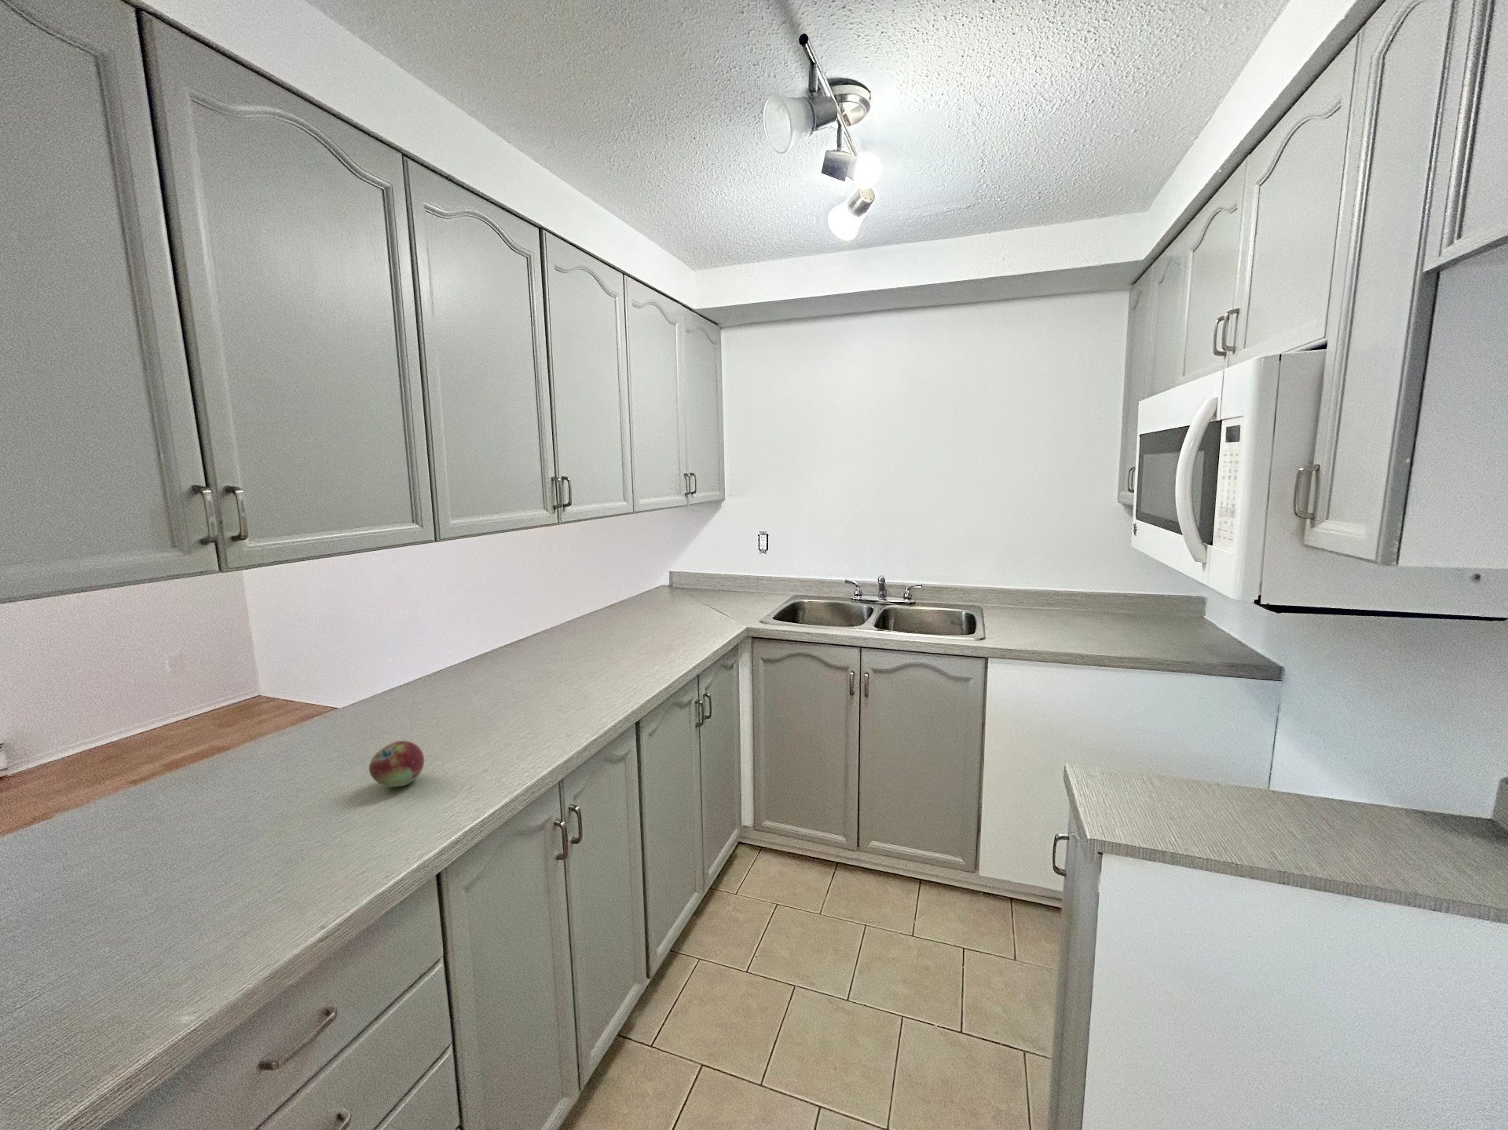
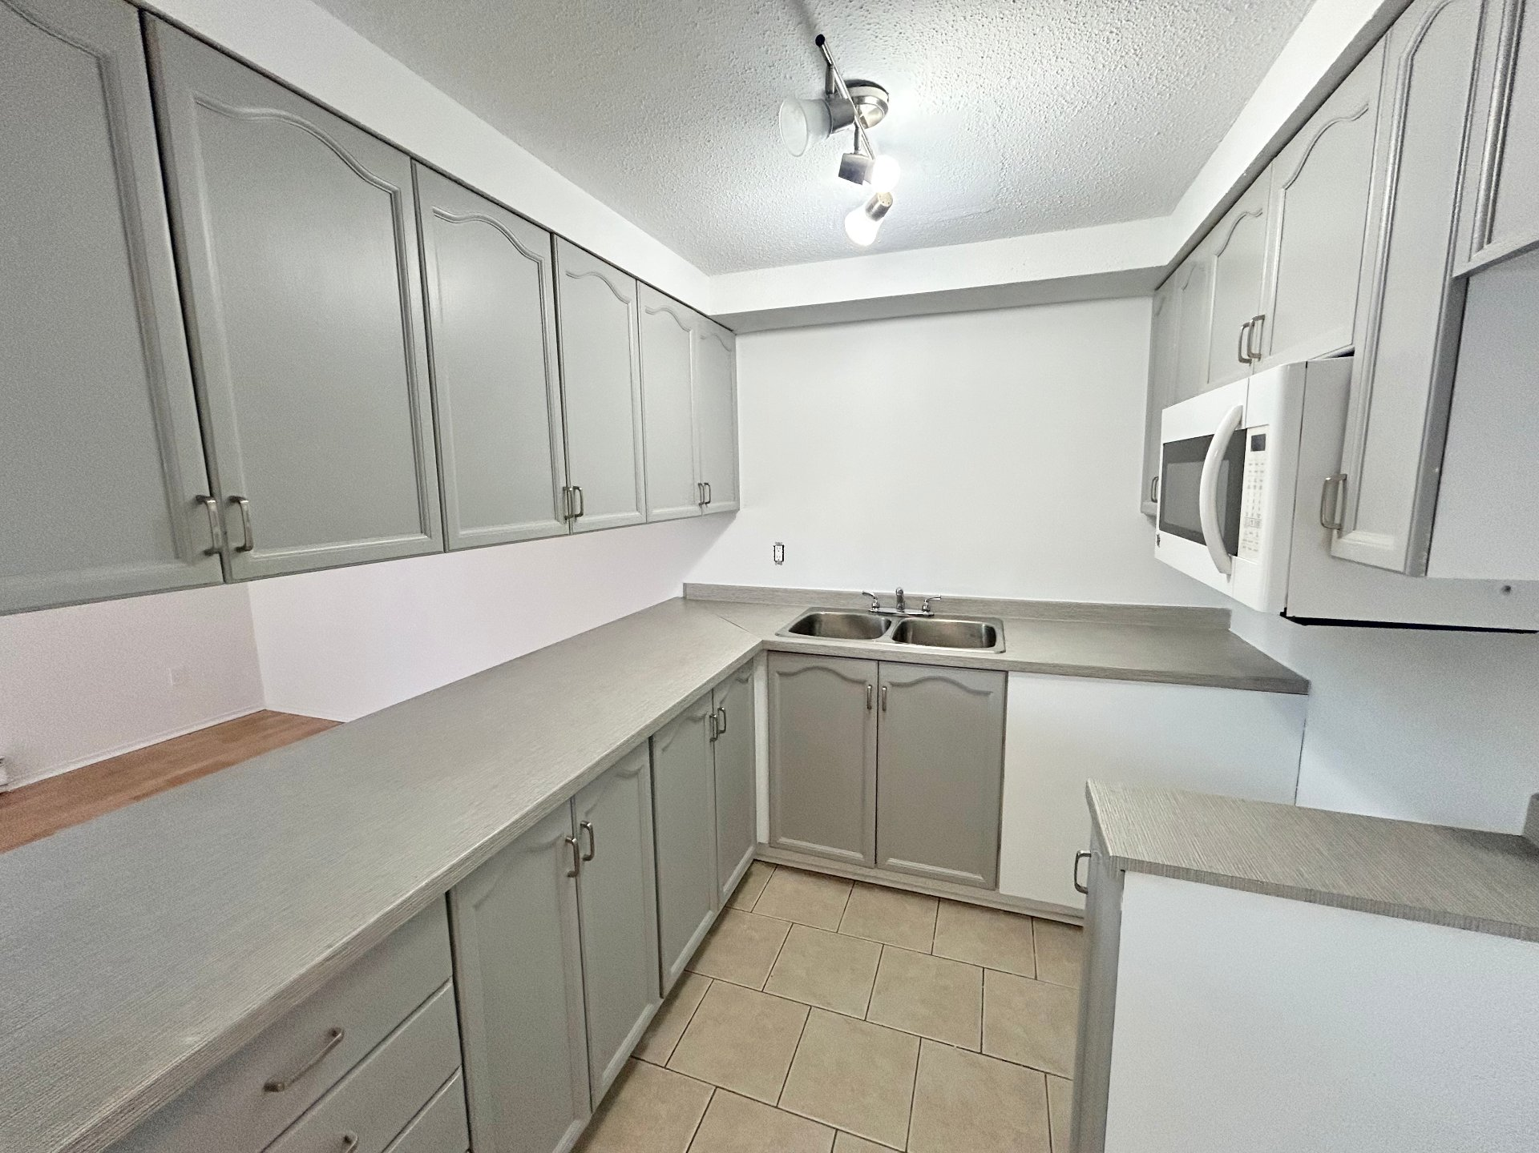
- fruit (397, 764)
